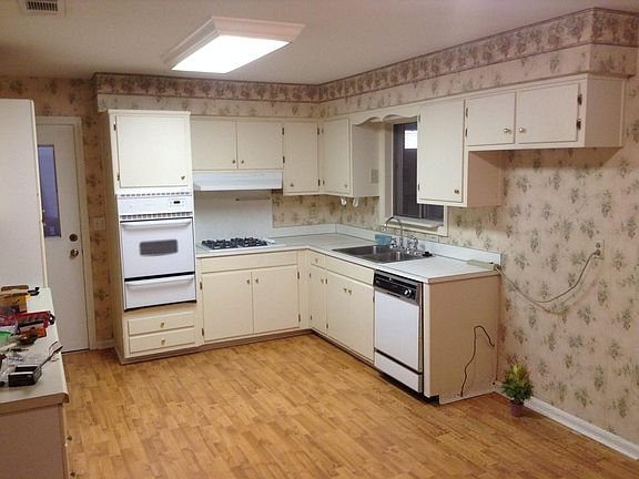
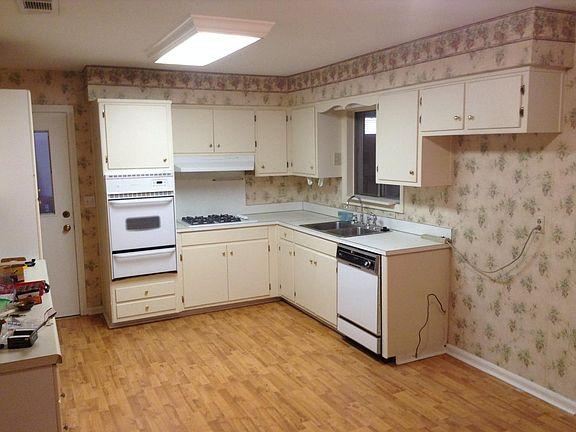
- potted plant (517, 389)
